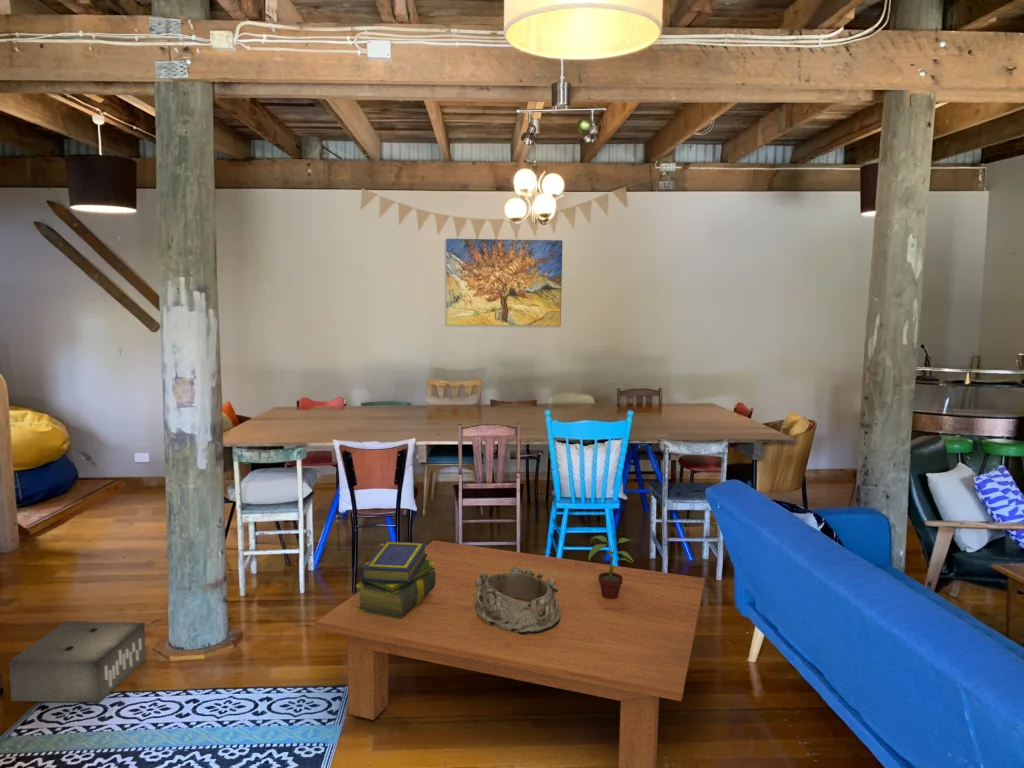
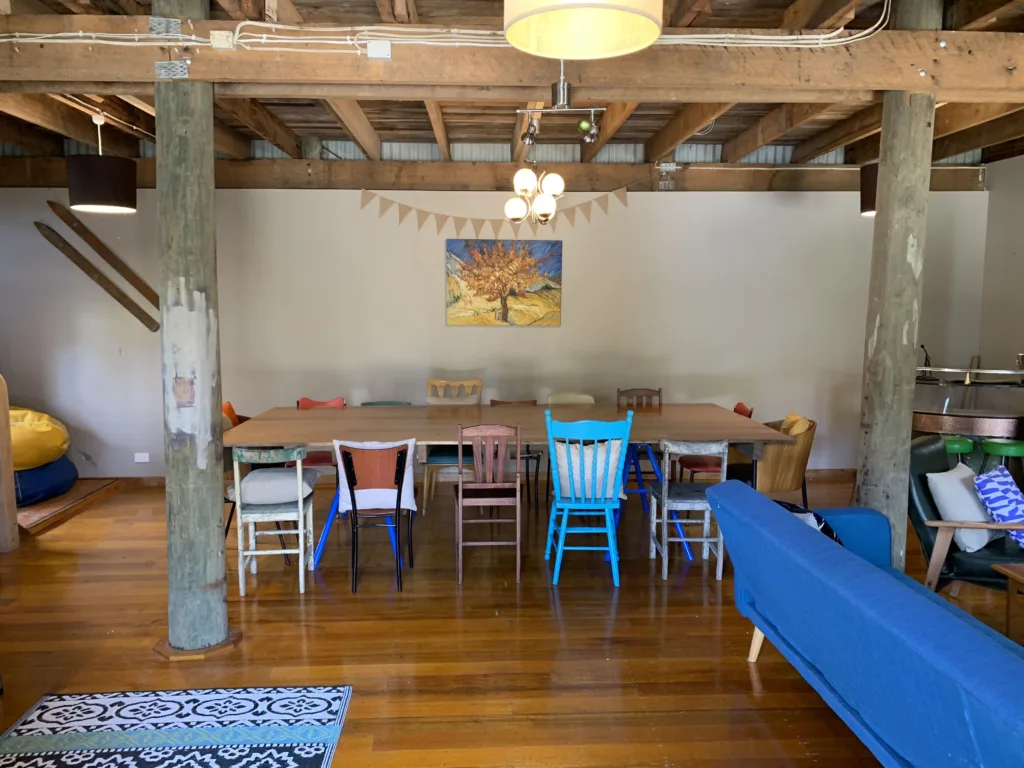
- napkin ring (517, 595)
- coffee table (526, 643)
- stack of books (397, 576)
- speaker (82, 658)
- potted plant (611, 567)
